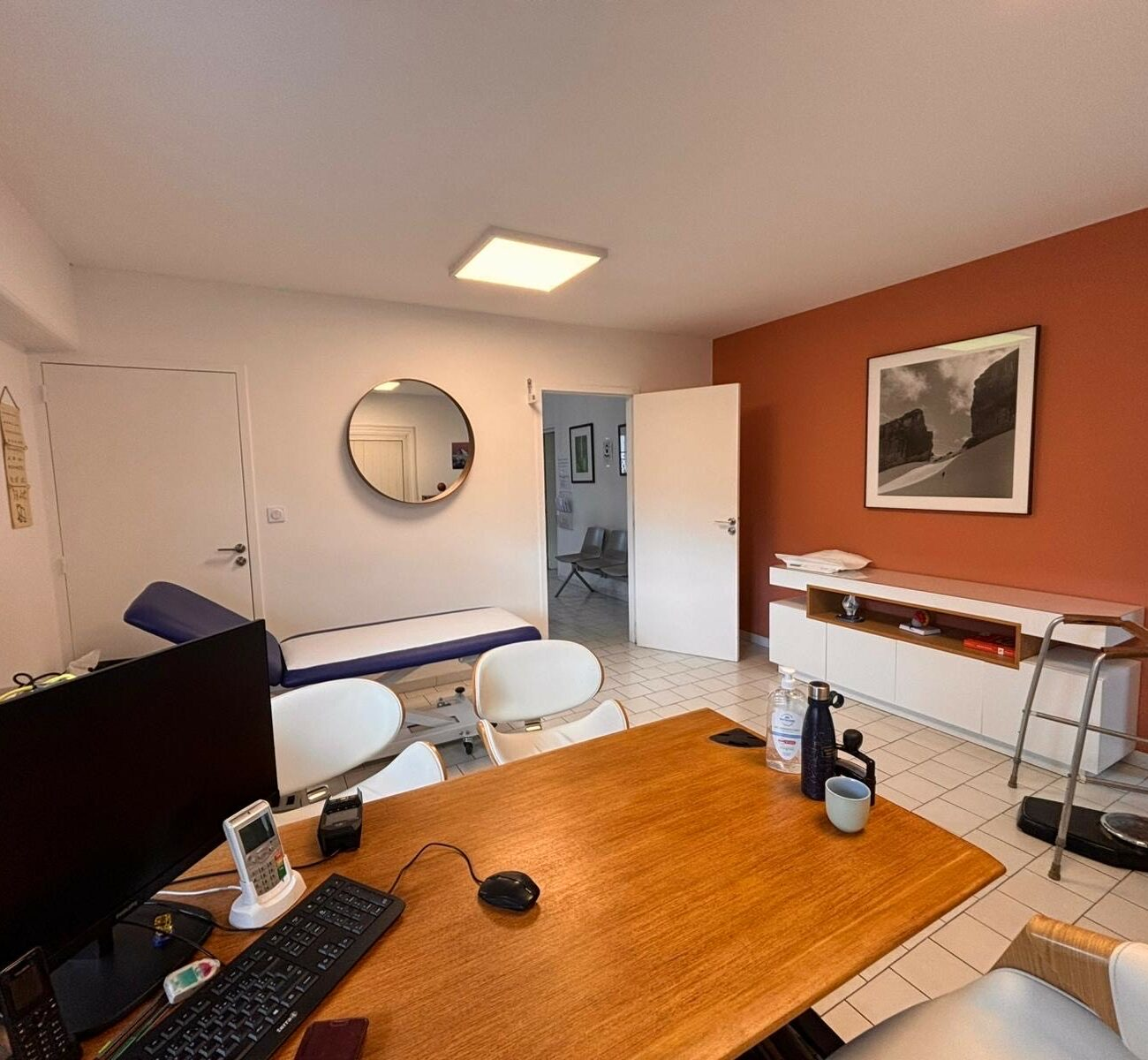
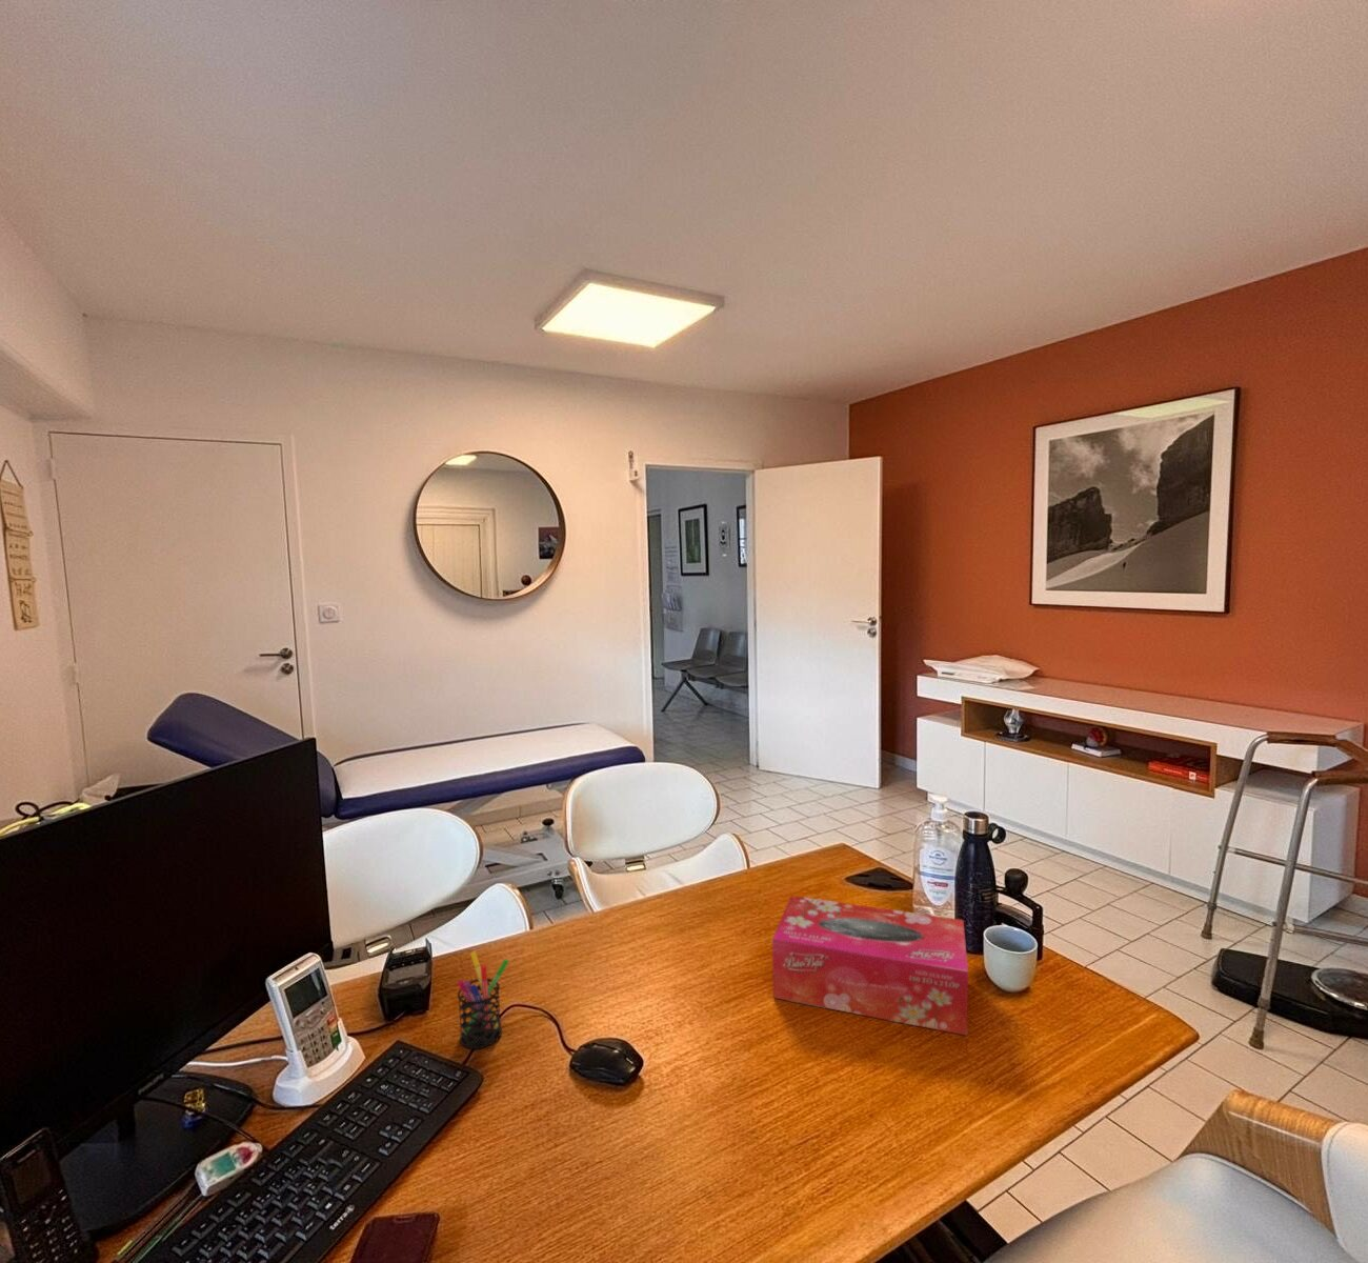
+ tissue box (869, 958)
+ pen holder (484, 995)
